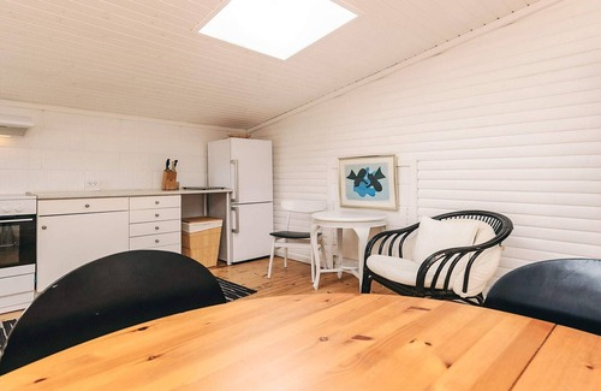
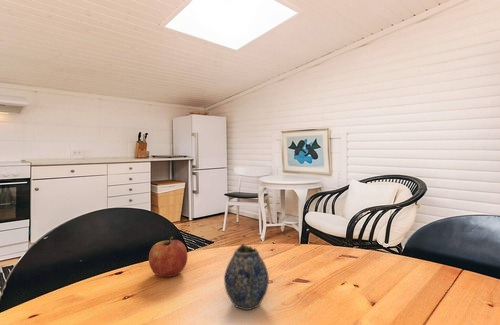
+ fruit (168, 255)
+ teapot (246, 273)
